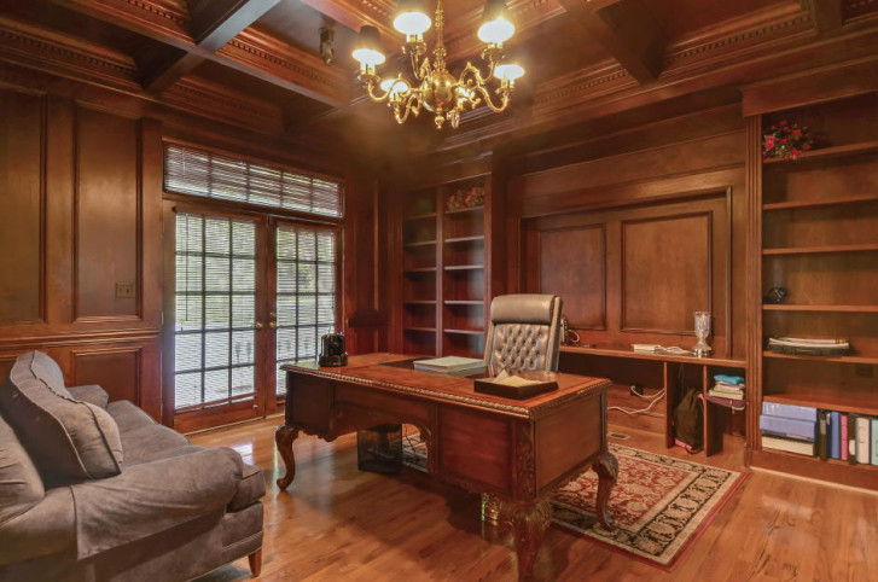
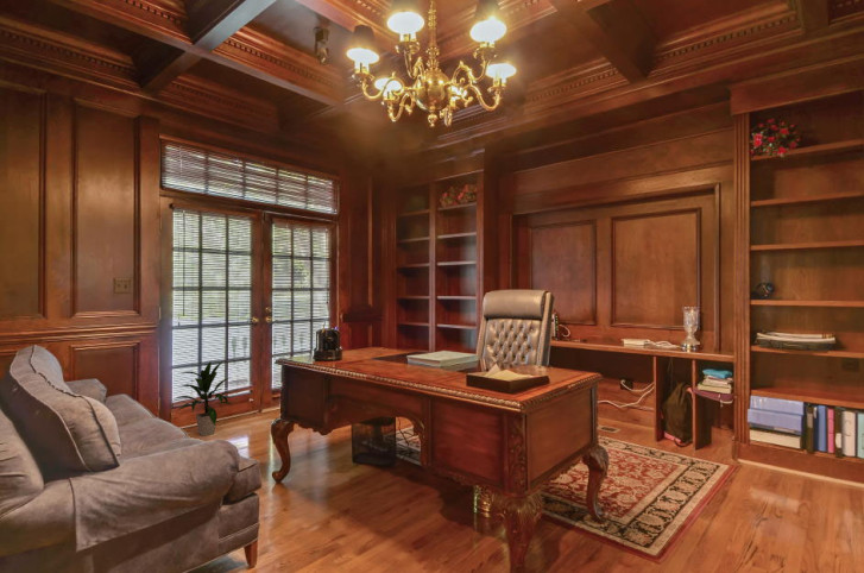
+ indoor plant (206, 397)
